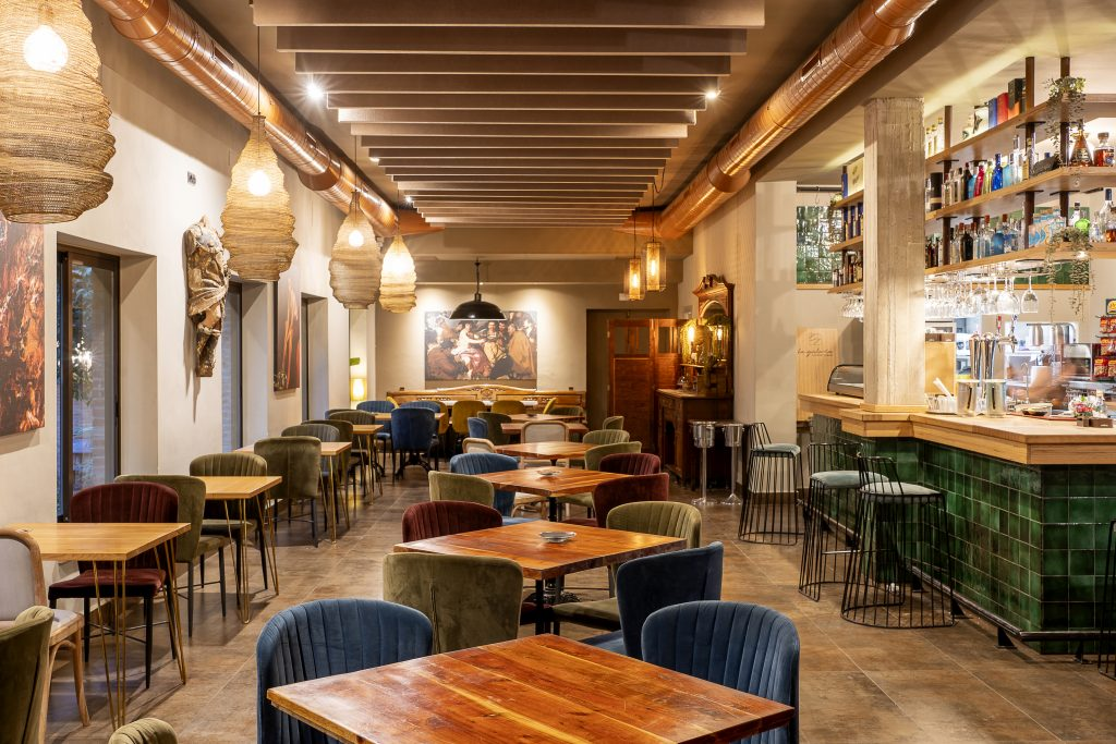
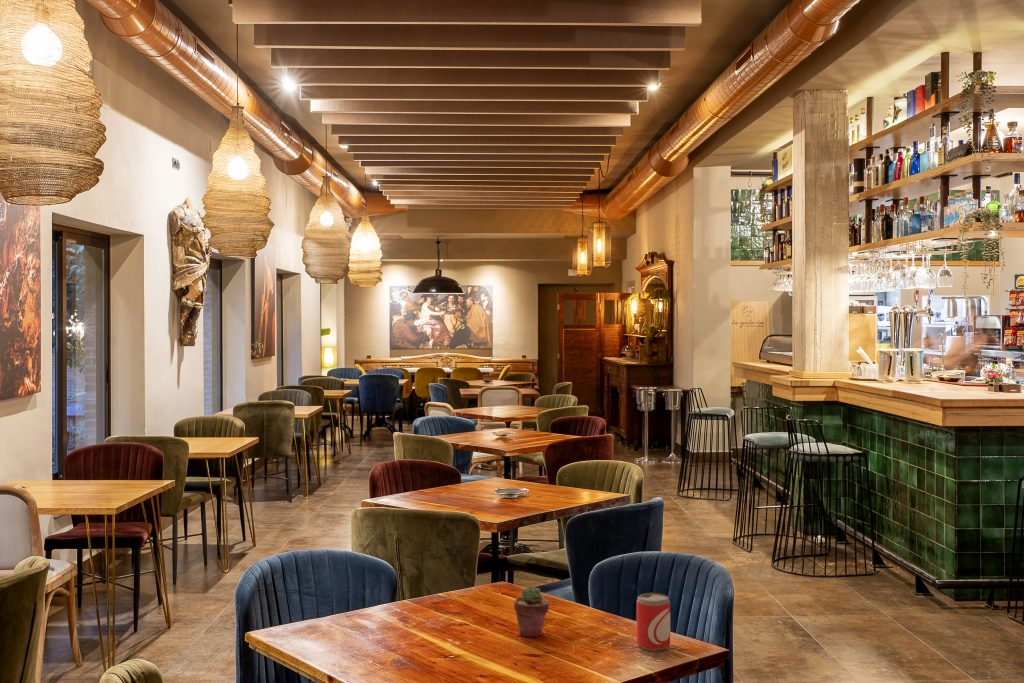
+ beer can (653, 621)
+ potted succulent (531, 610)
